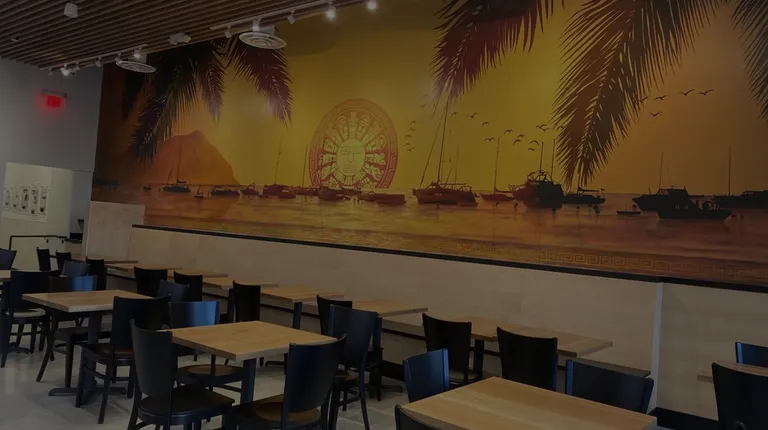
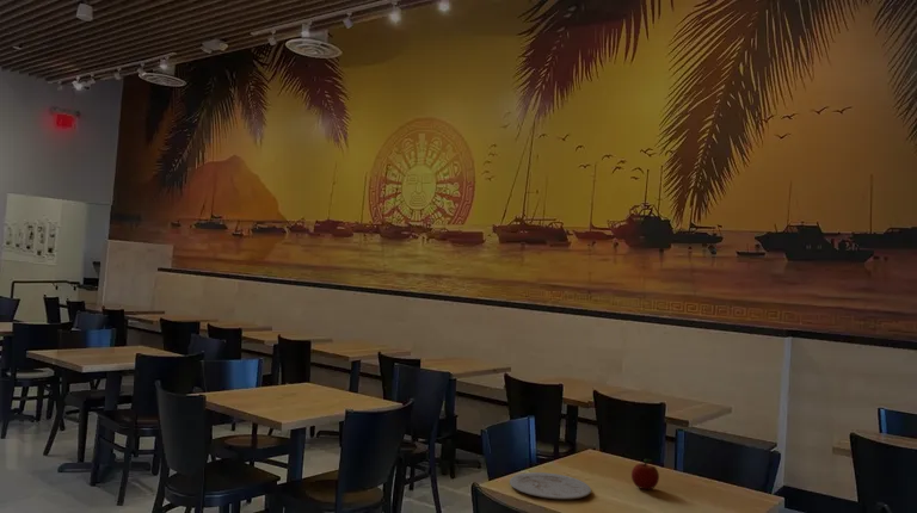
+ fruit (645, 474)
+ plate (549, 486)
